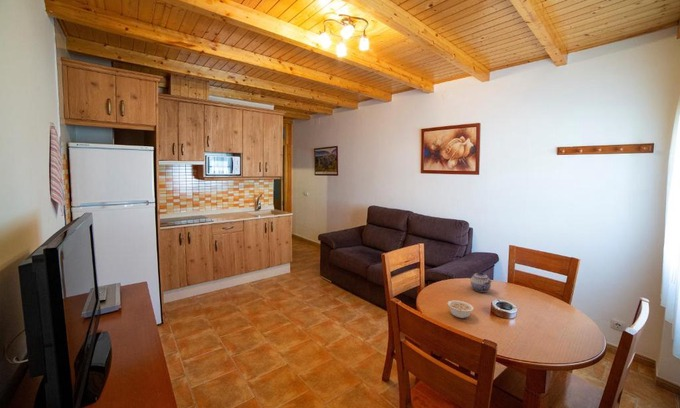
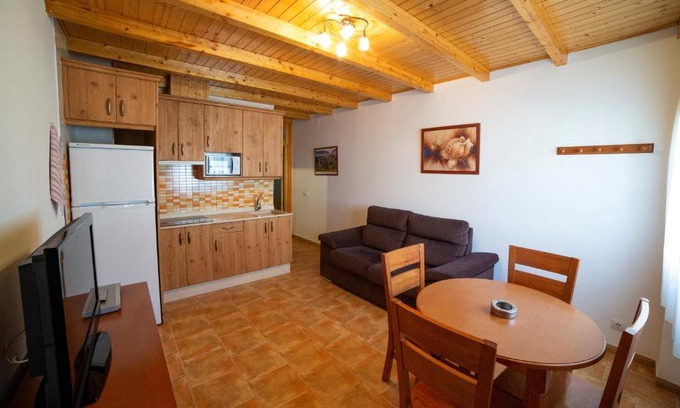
- teapot (480, 280)
- legume (460, 309)
